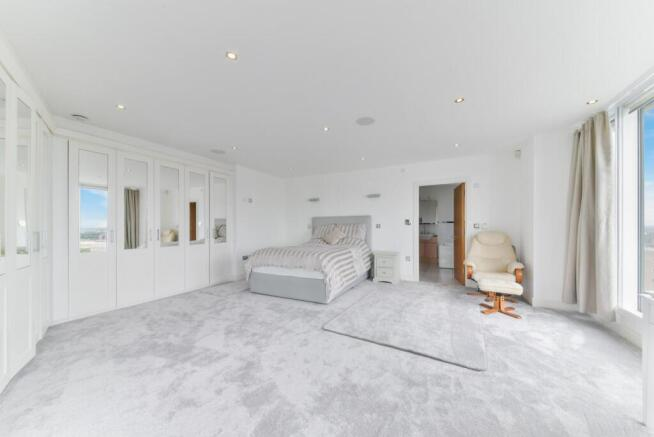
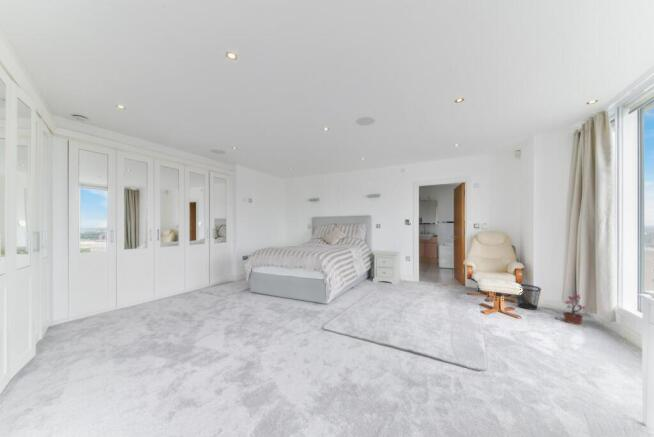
+ wastebasket (527, 296)
+ potted plant (569, 307)
